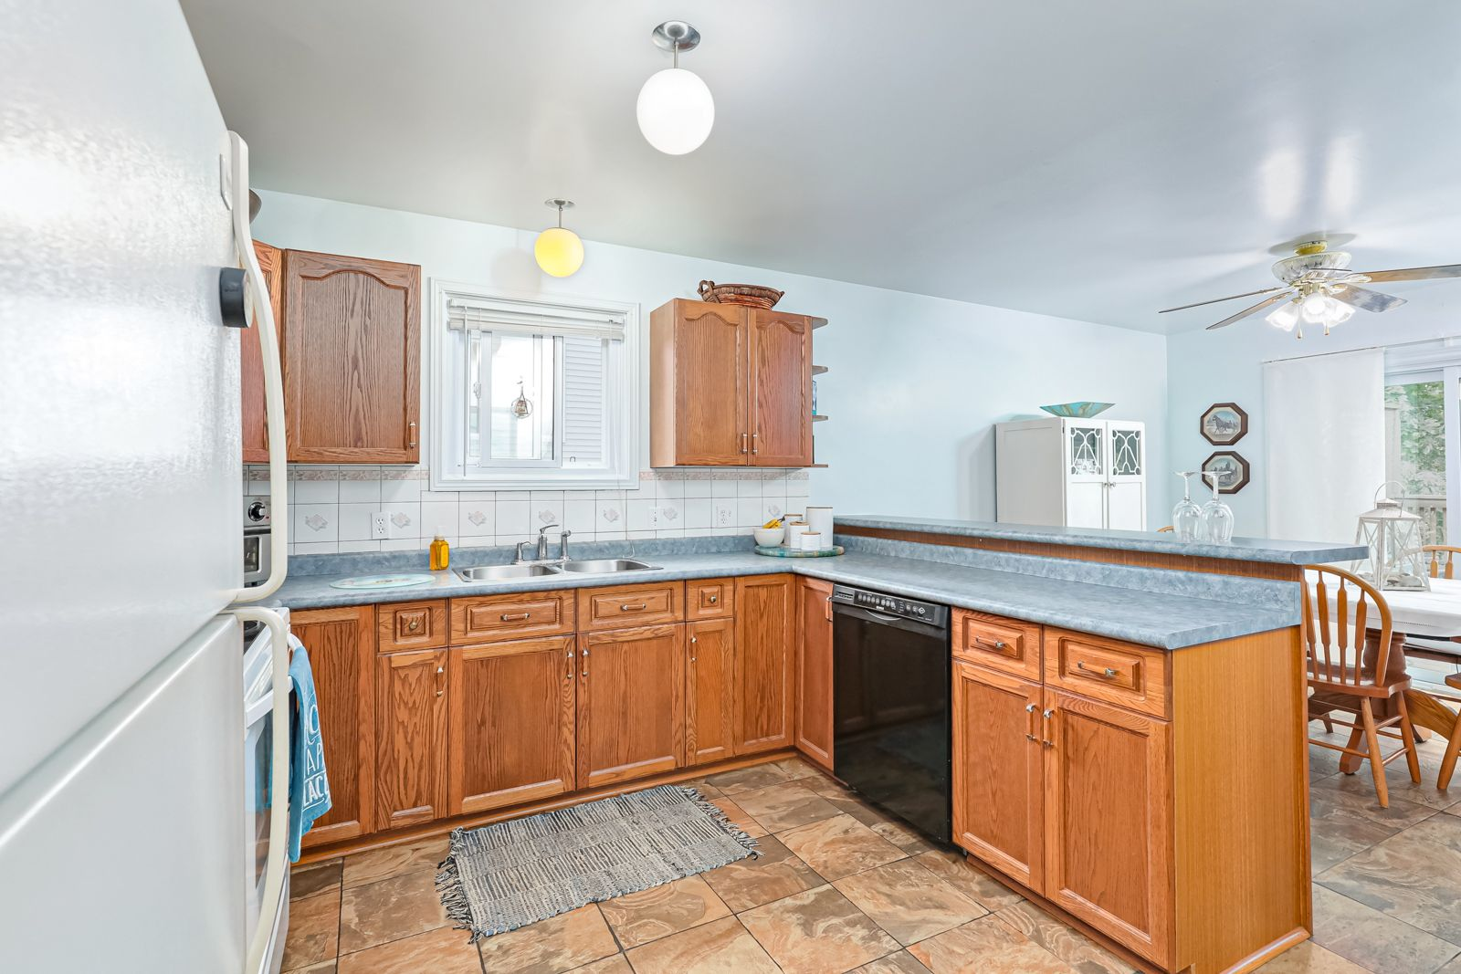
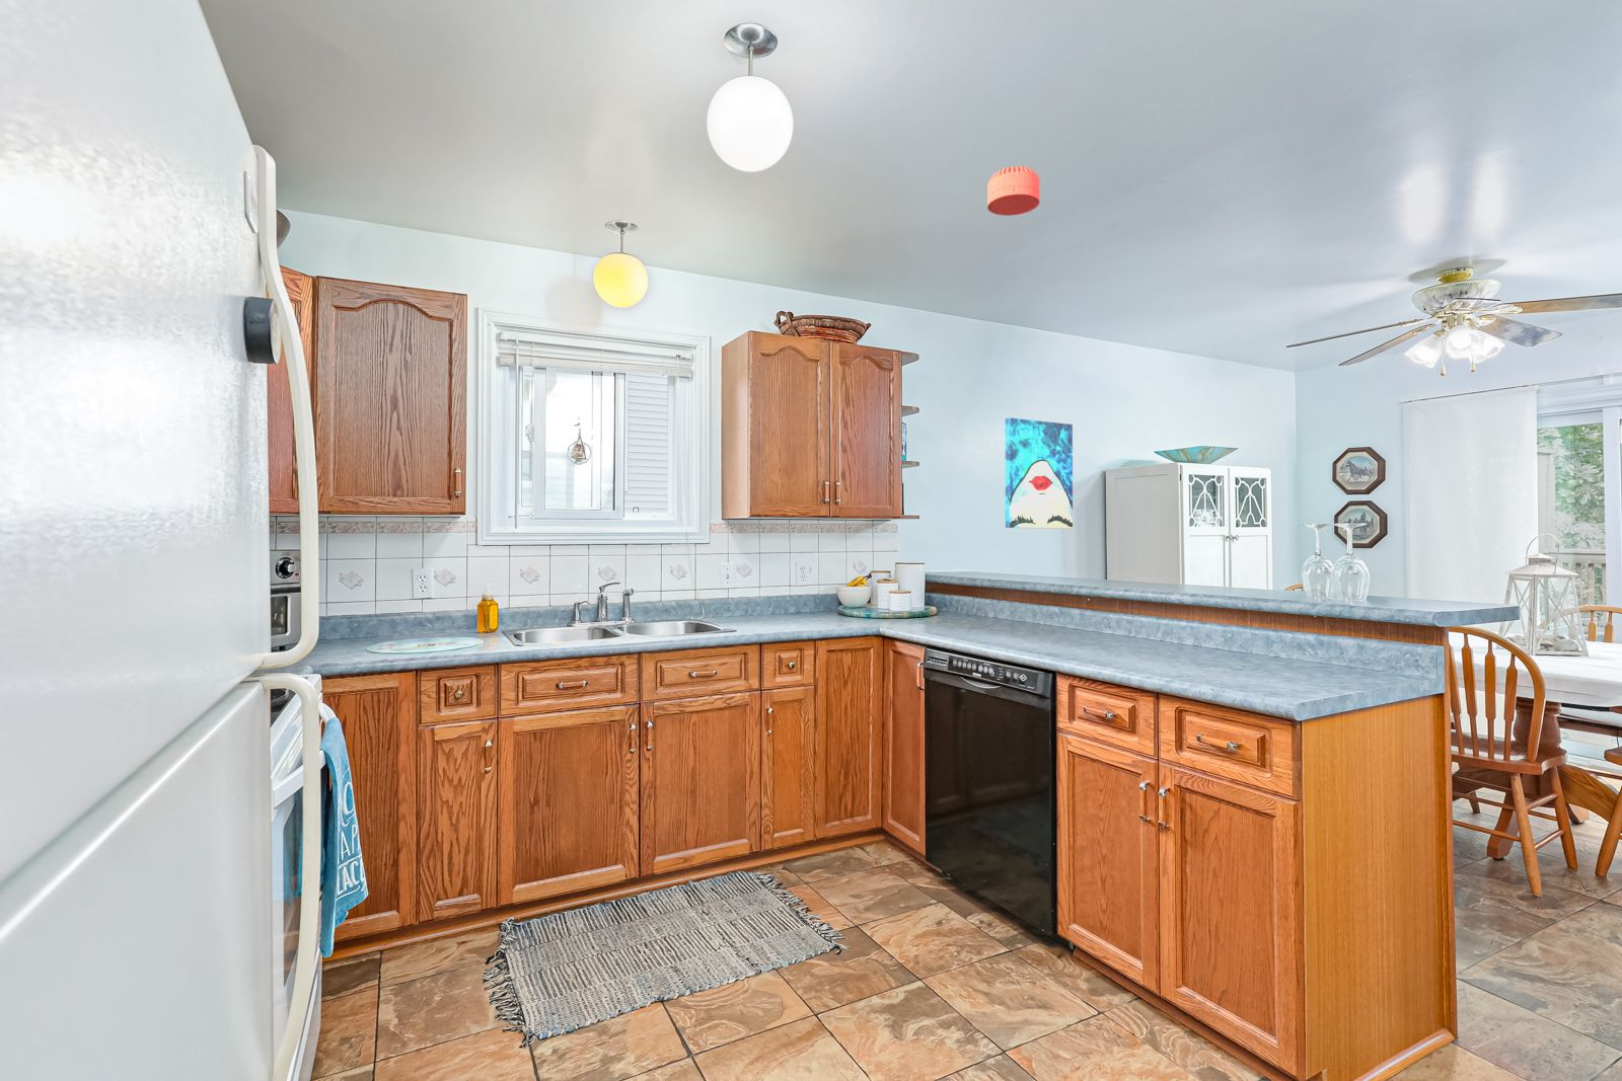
+ wall art (1039, 474)
+ smoke detector (1013, 189)
